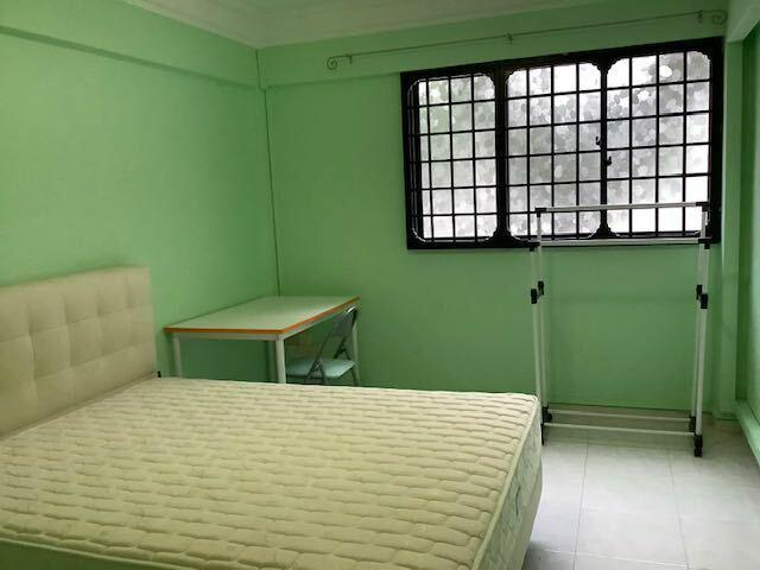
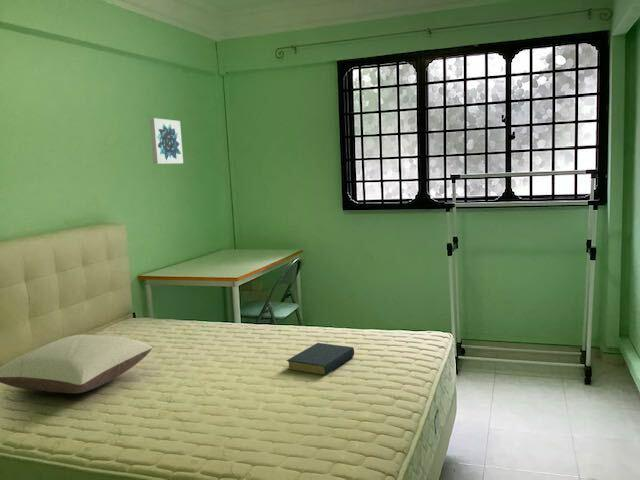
+ pillow (75, 363)
+ hardback book (321, 358)
+ wall art (166, 141)
